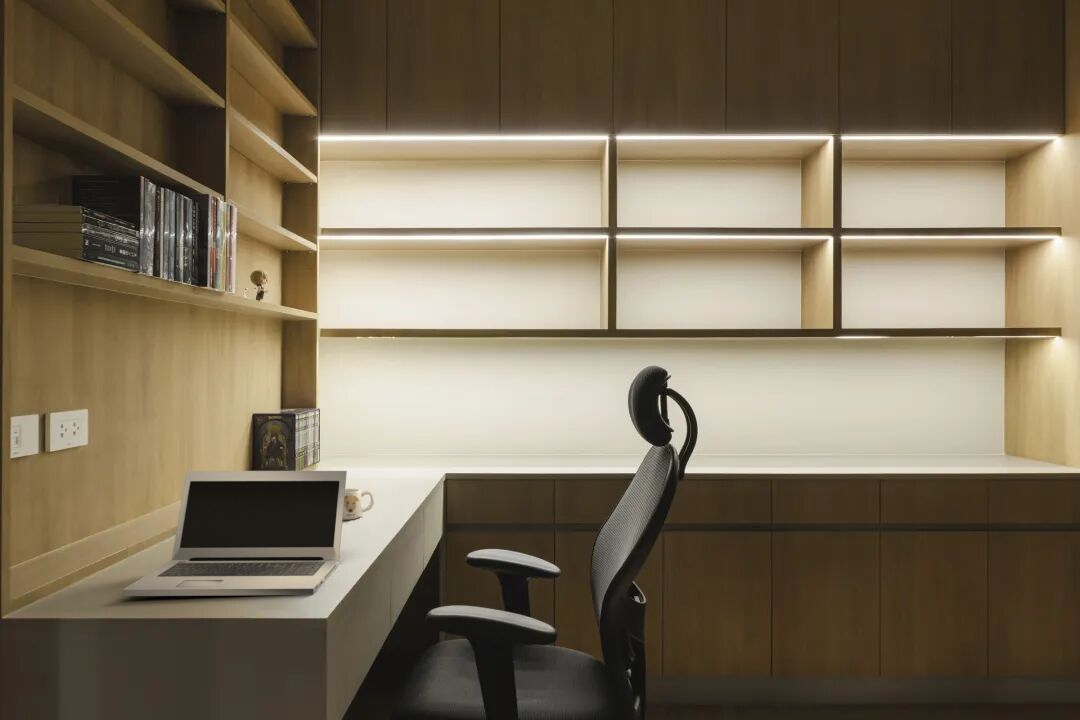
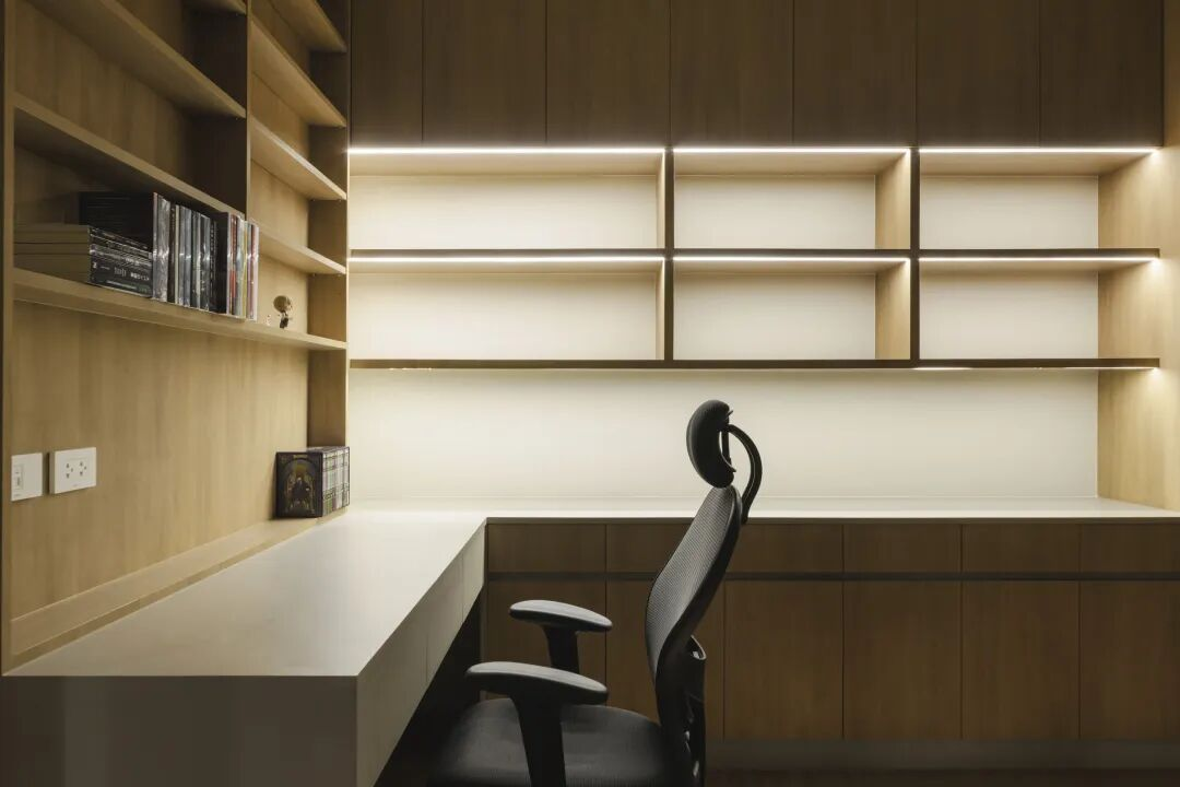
- laptop (244, 527)
- mug (352, 503)
